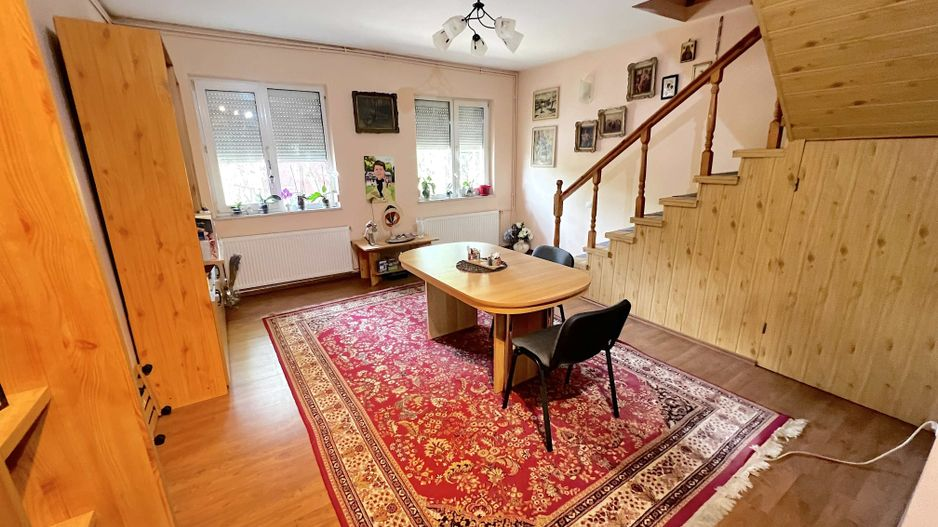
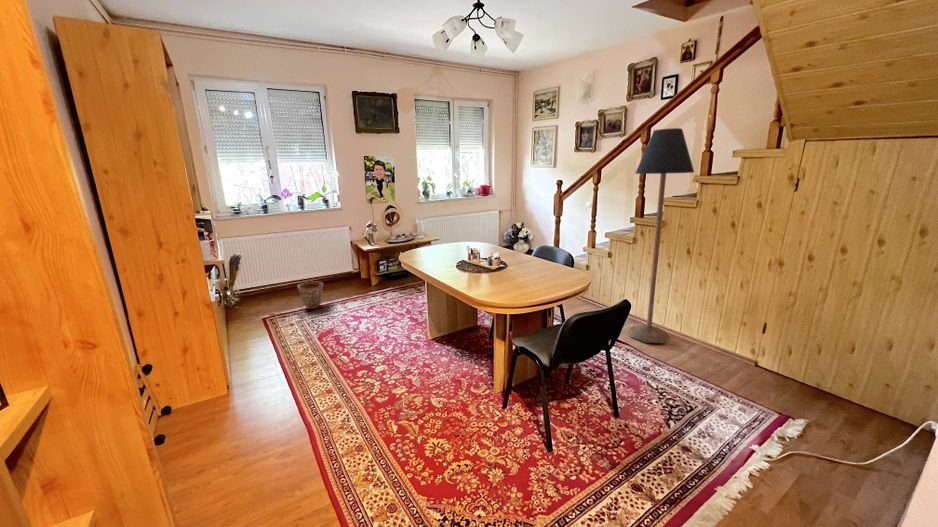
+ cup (312, 295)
+ floor lamp (657, 239)
